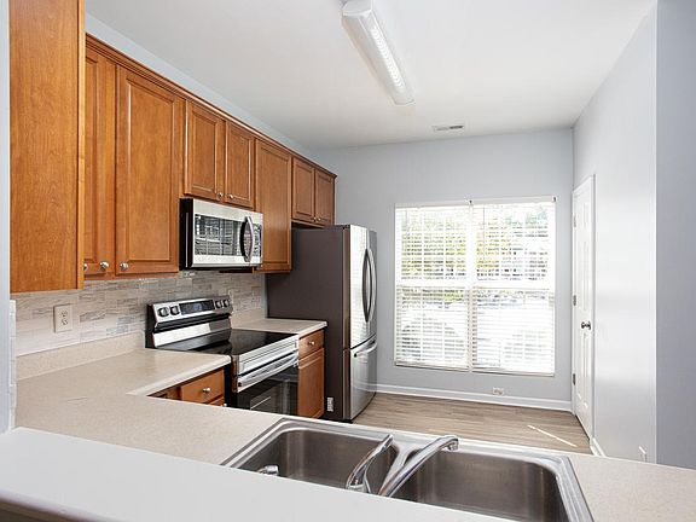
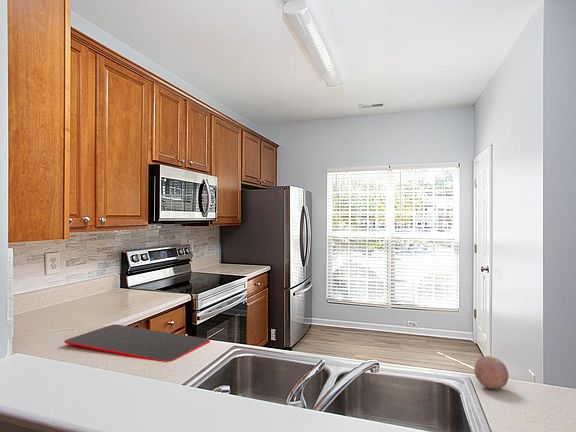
+ cutting board (137, 341)
+ fruit (490, 372)
